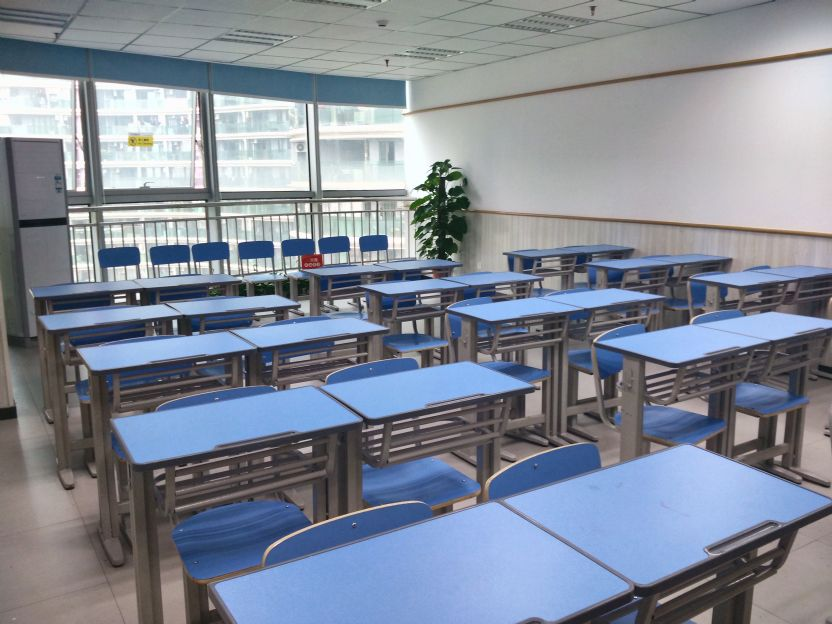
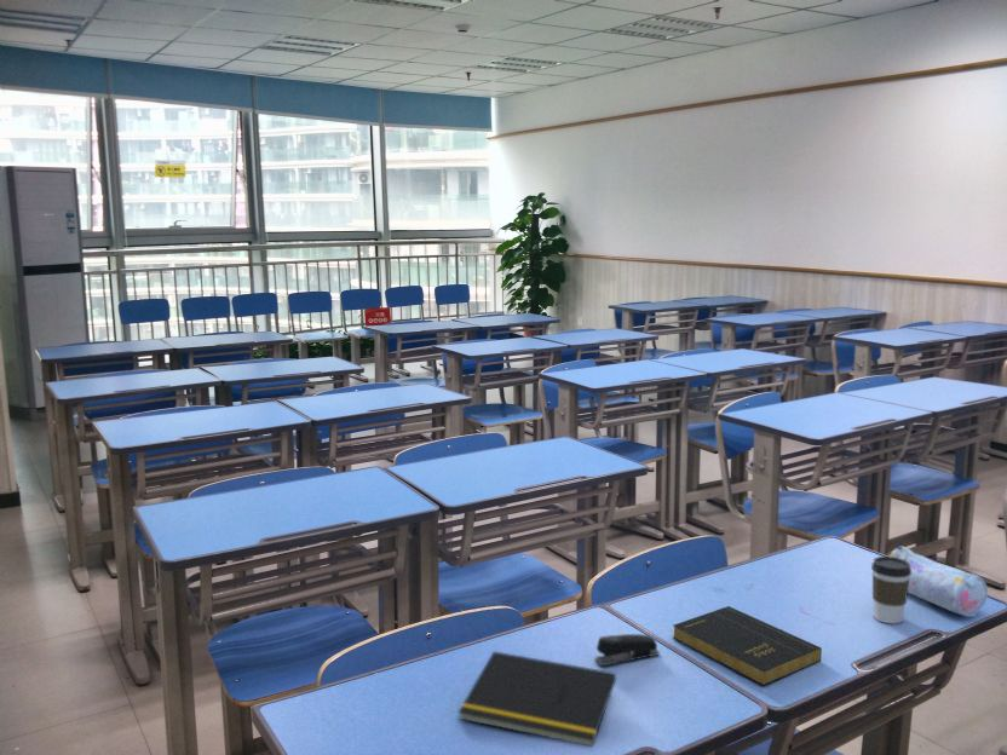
+ pencil case (933, 580)
+ coffee cup (890, 589)
+ book (741, 640)
+ stapler (627, 645)
+ notepad (539, 695)
